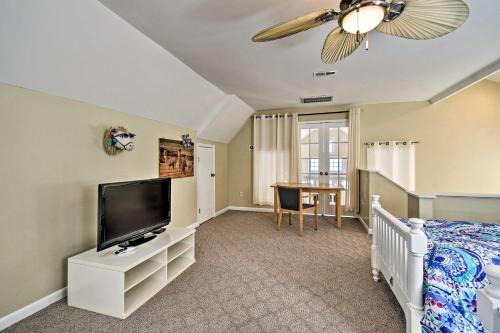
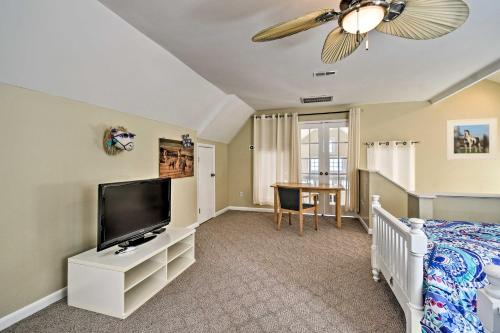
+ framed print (471, 139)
